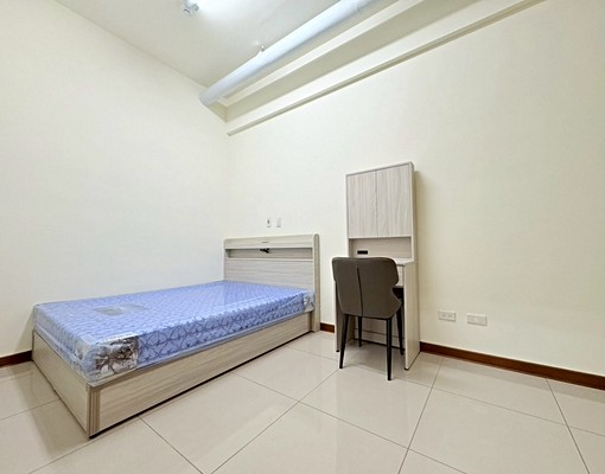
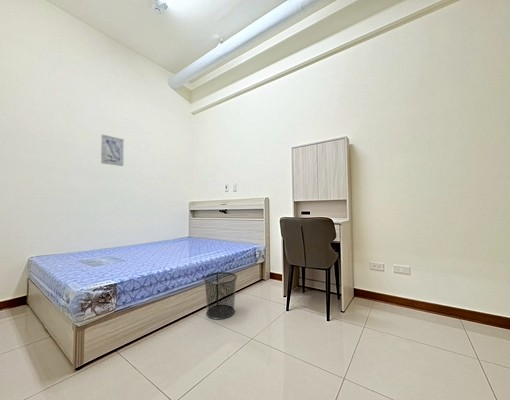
+ waste bin (220, 294)
+ wall art (112, 150)
